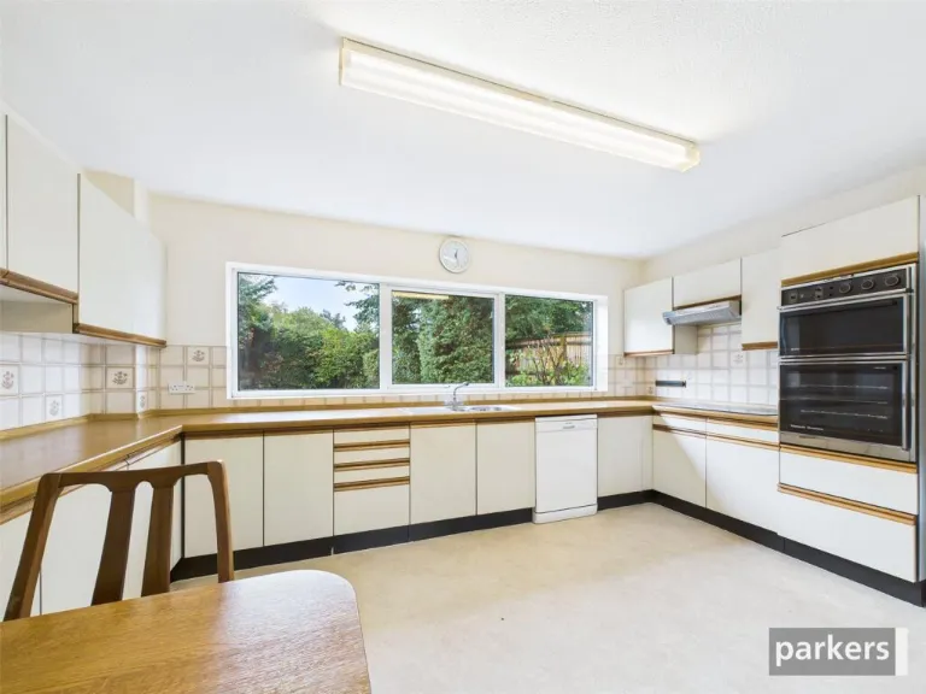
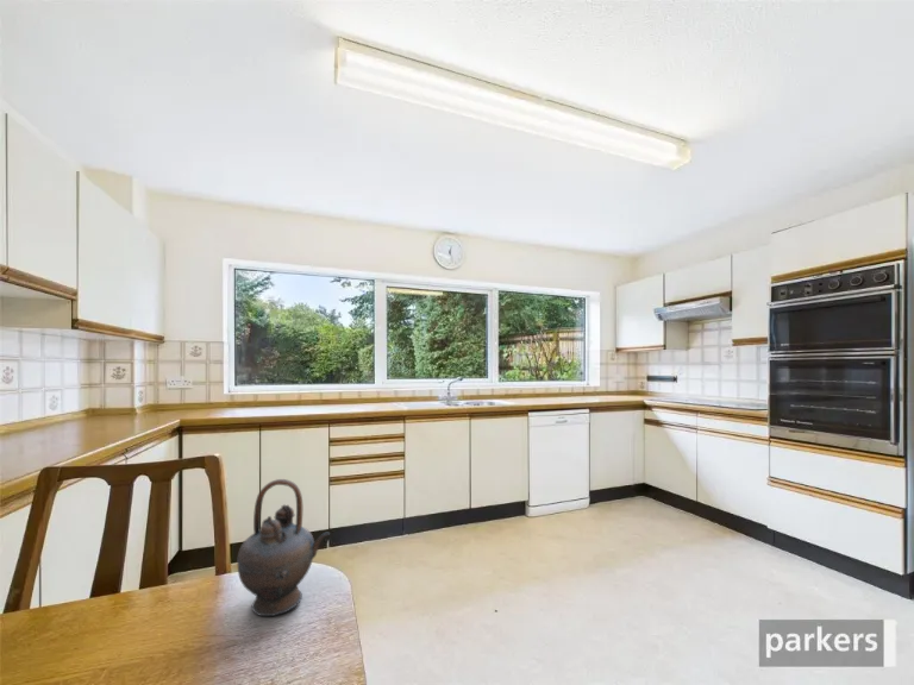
+ teapot (284, 541)
